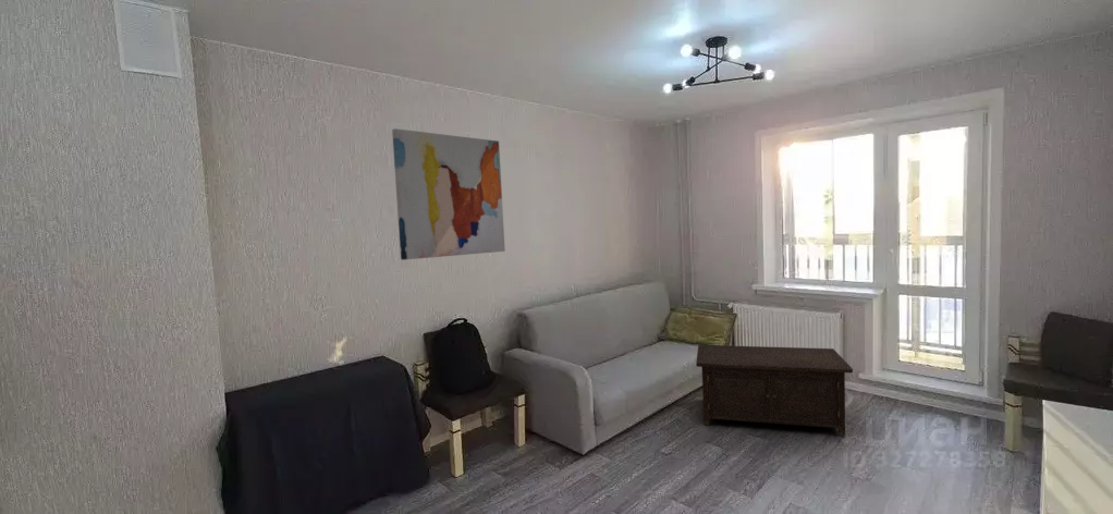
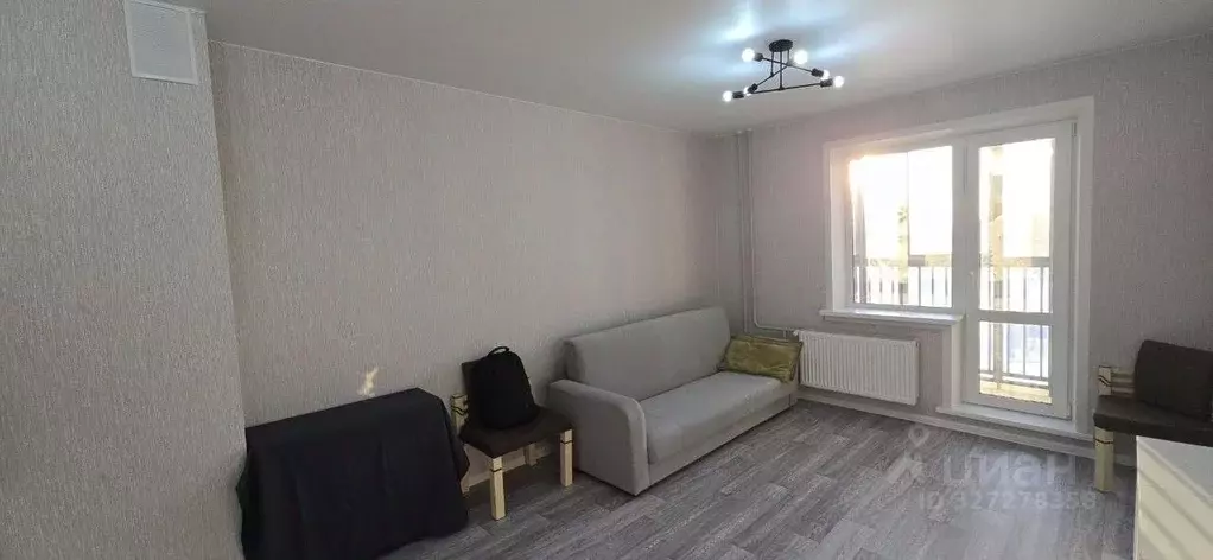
- cabinet (767, 386)
- wall art (453, 195)
